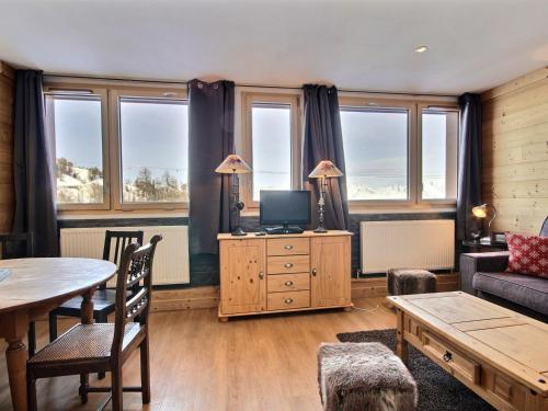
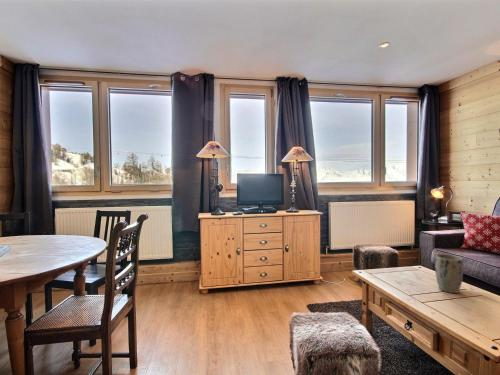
+ plant pot (448, 273)
